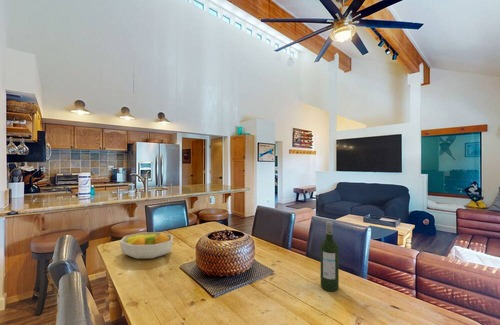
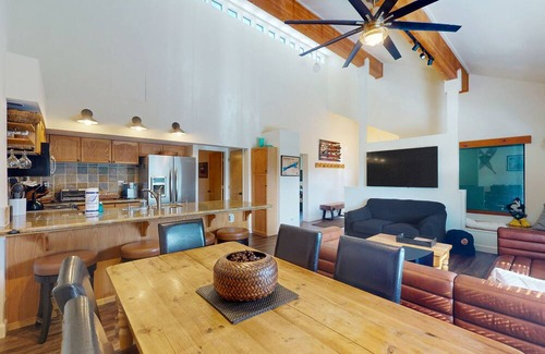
- wine bottle (329, 254)
- fruit bowl (147, 242)
